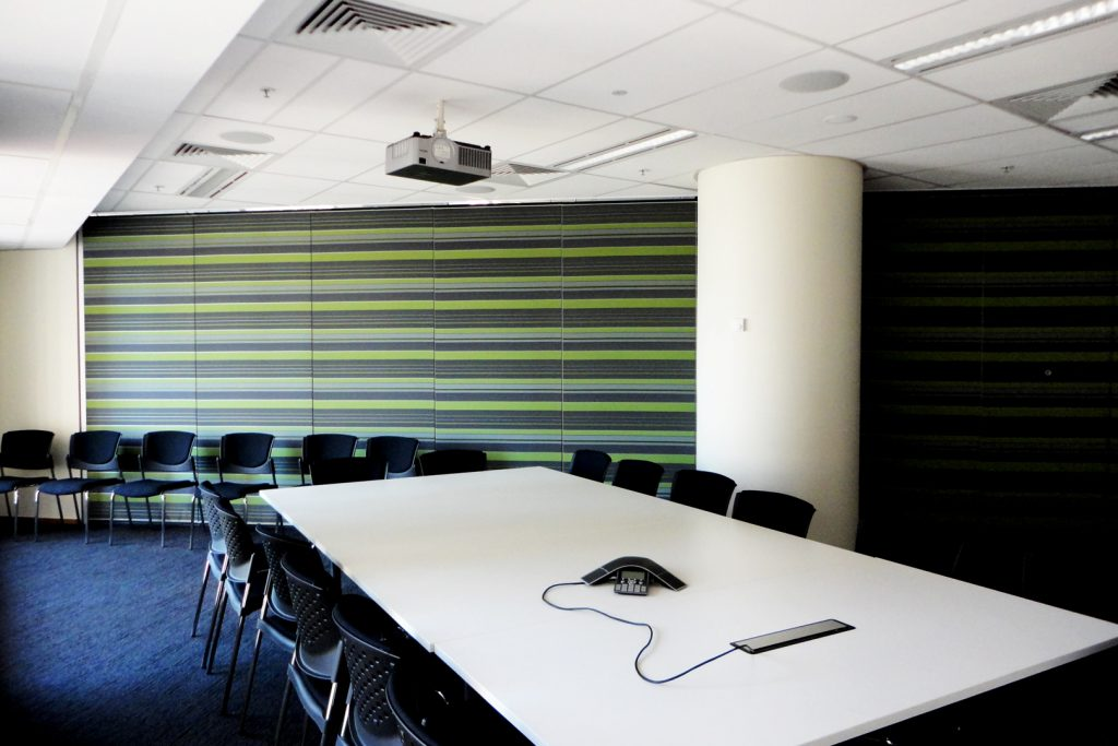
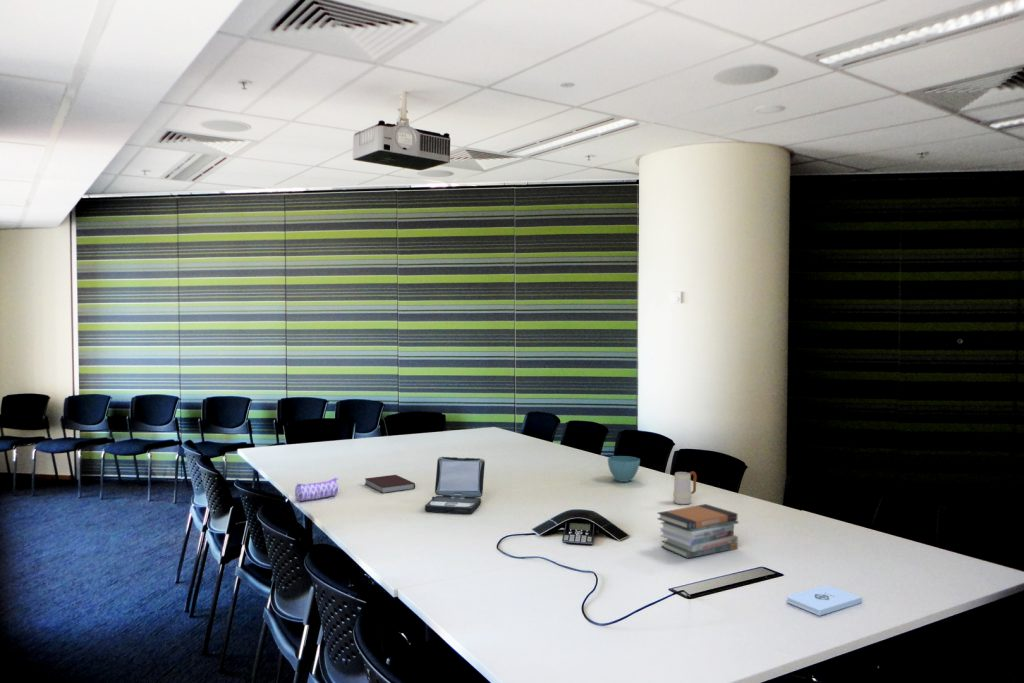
+ laptop (454, 483)
+ pencil case (316, 489)
+ notebook (389, 483)
+ mug (685, 487)
+ plant pot (623, 469)
+ book stack (697, 530)
+ notepad (823, 599)
